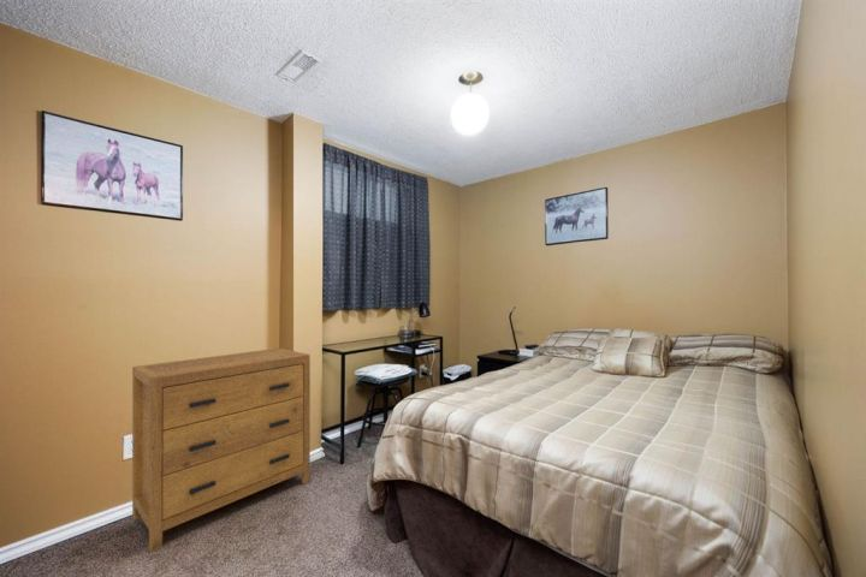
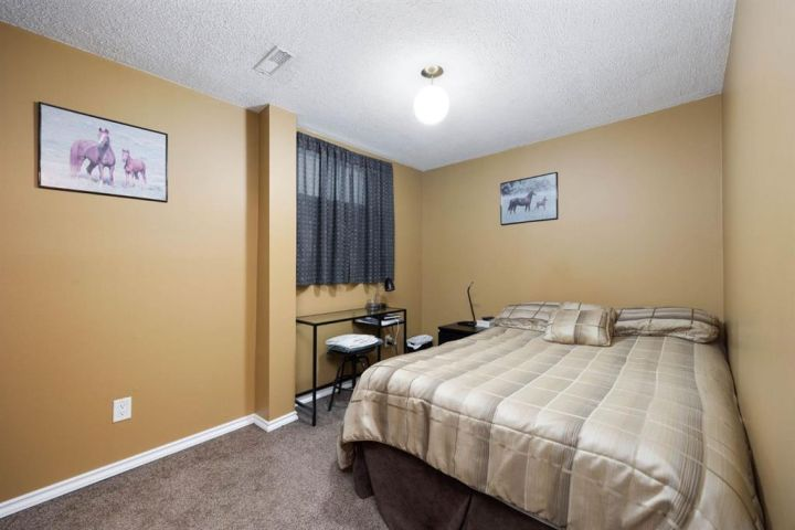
- dresser (229, 429)
